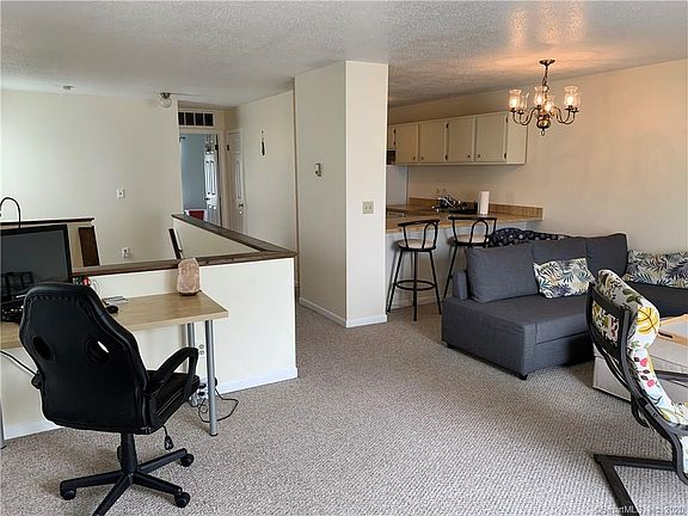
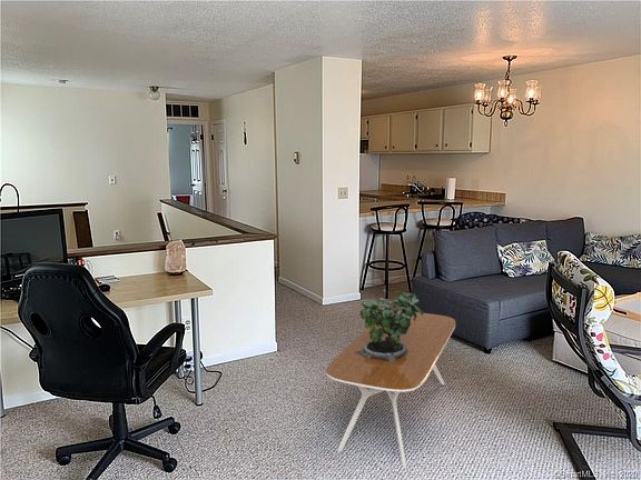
+ potted plant (389, 320)
+ coffee table (398, 378)
